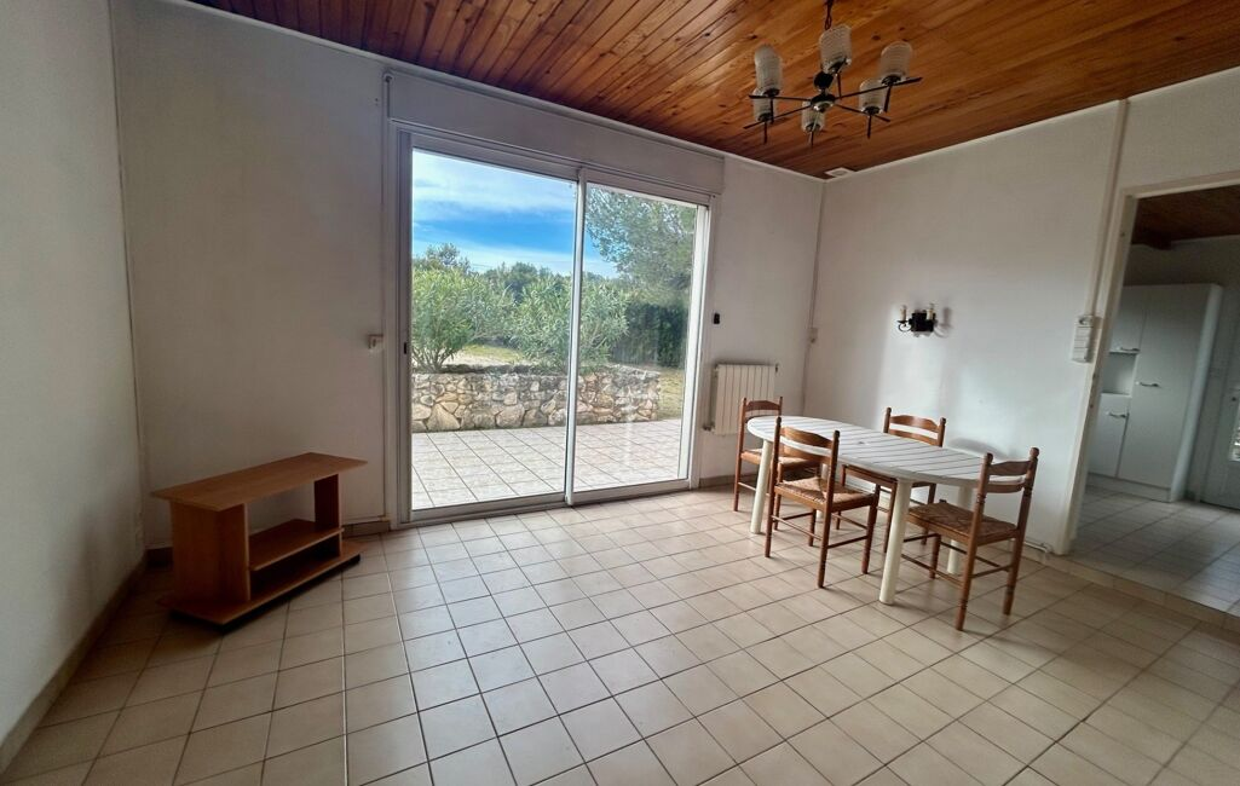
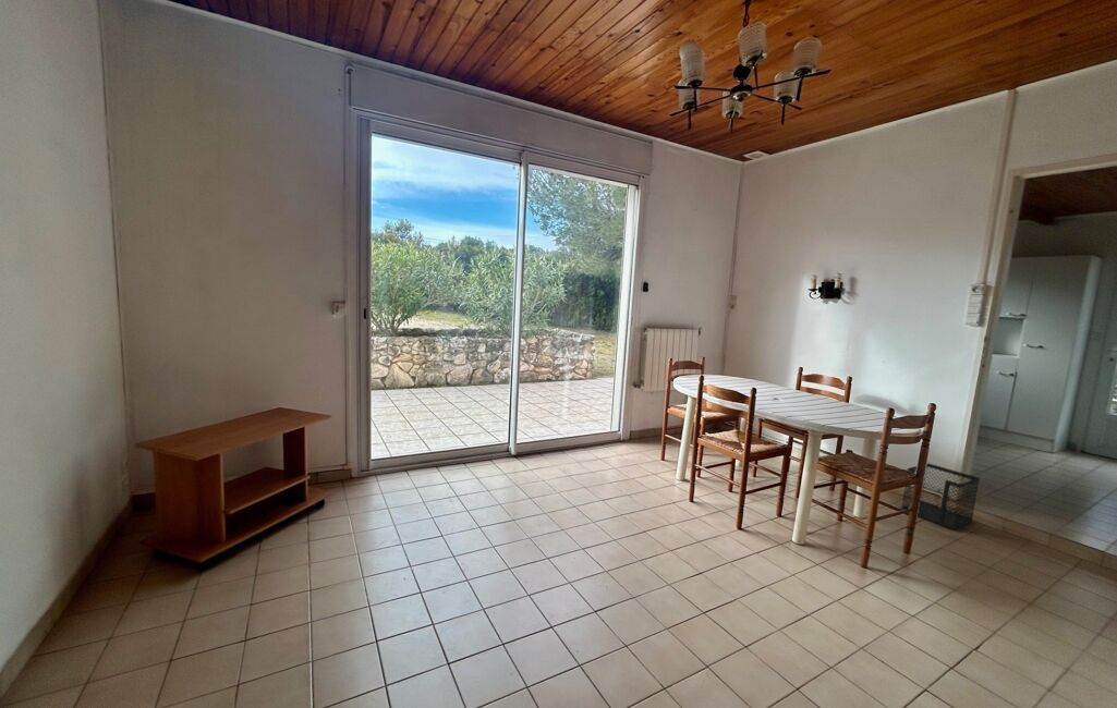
+ wastebasket (938, 495)
